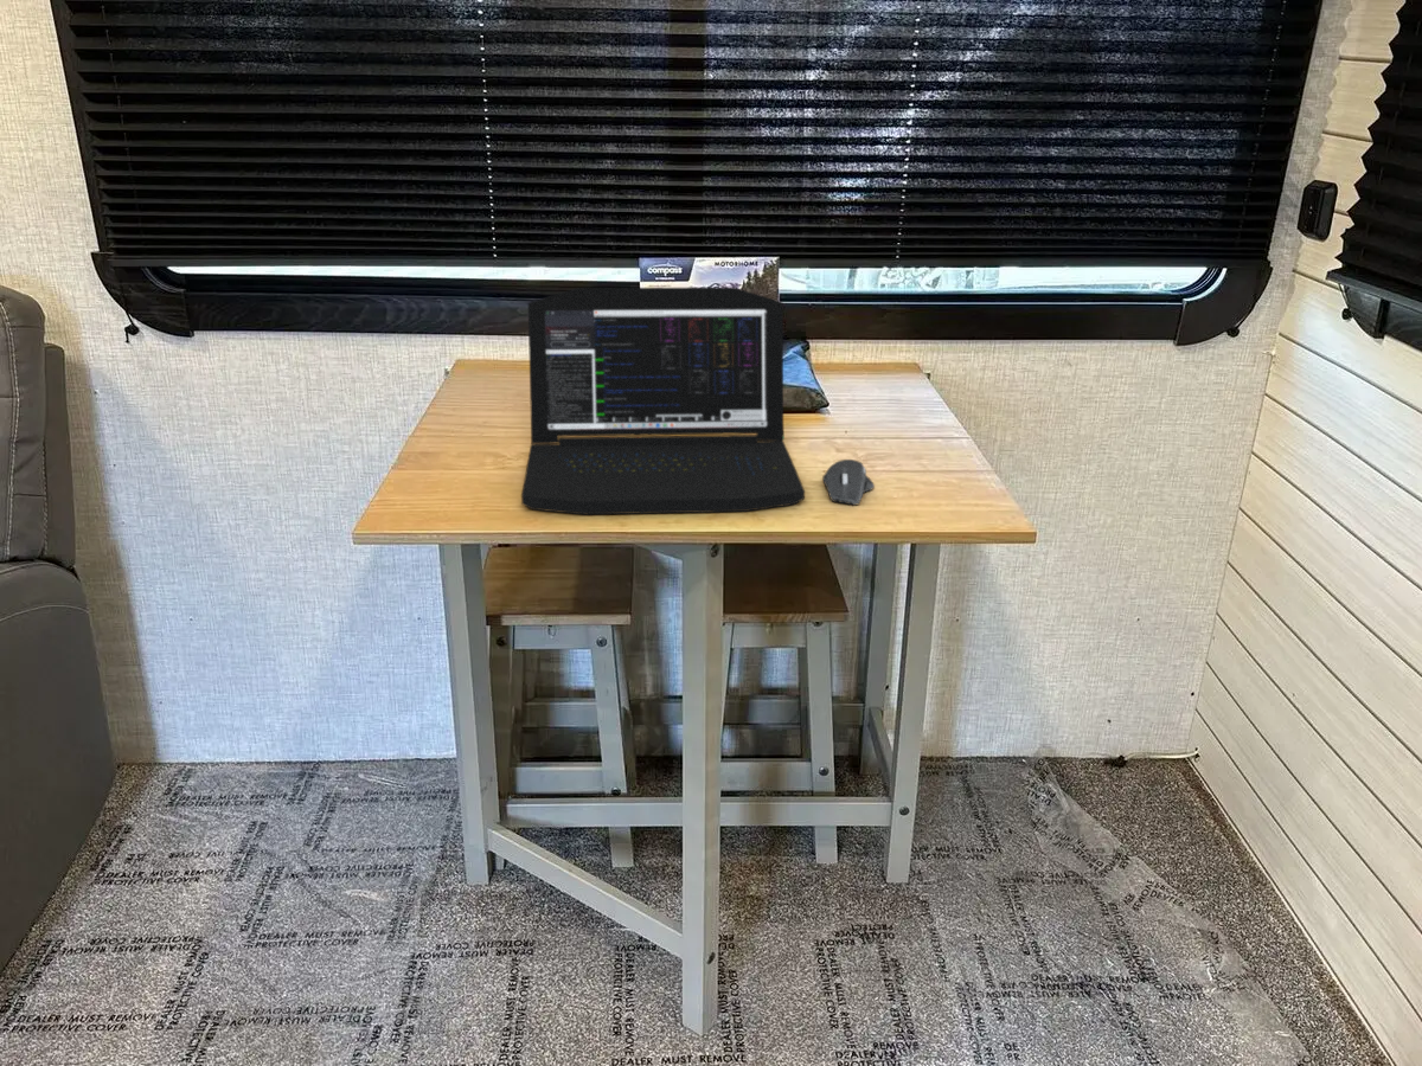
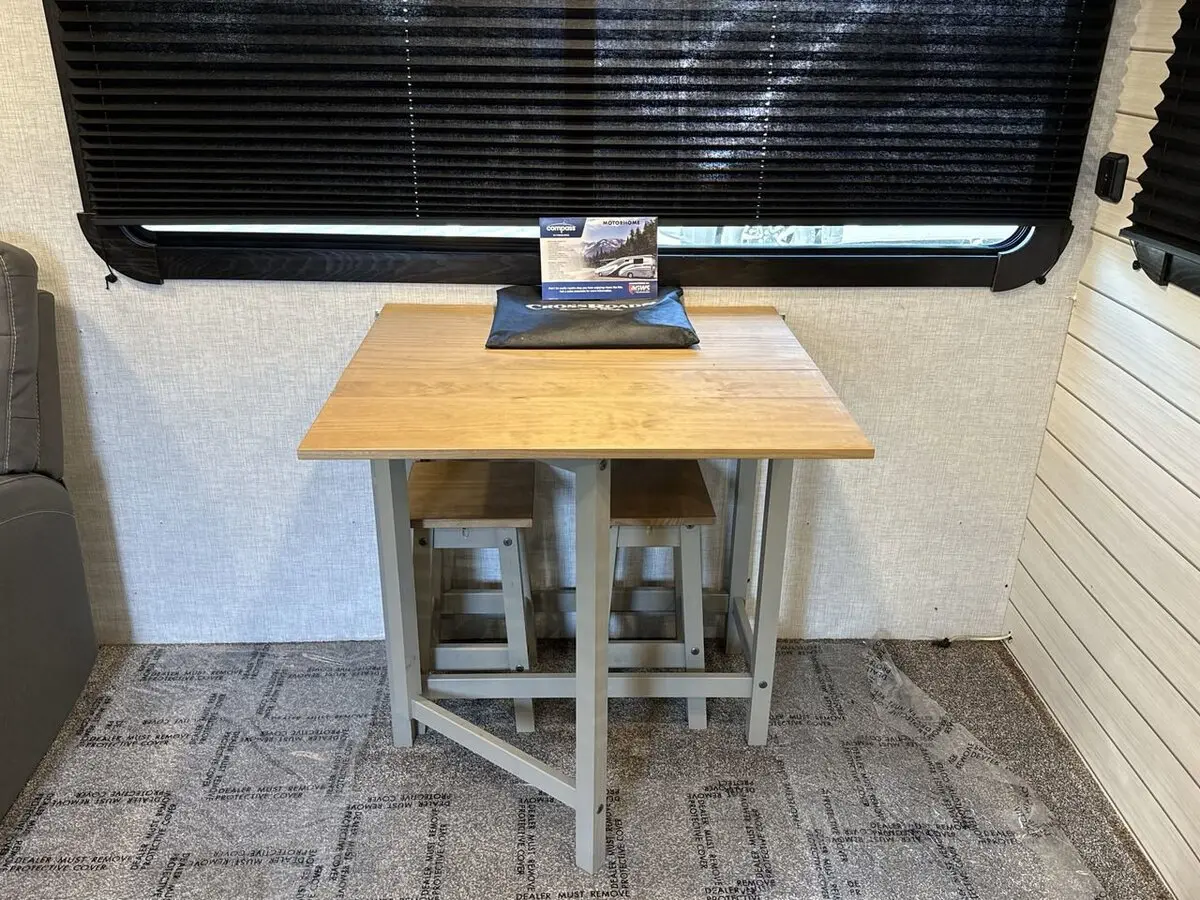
- laptop (660, 394)
- computer mouse (850, 476)
